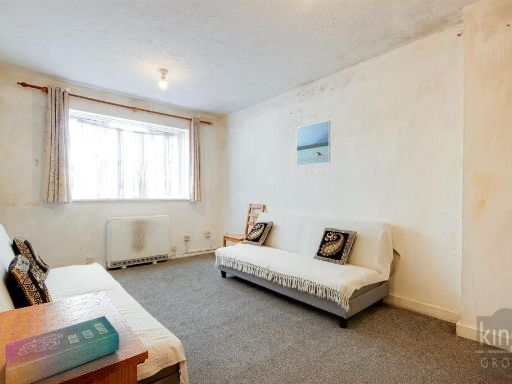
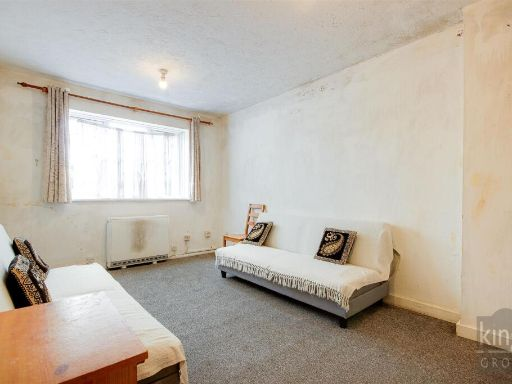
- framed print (312, 144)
- book (64, 347)
